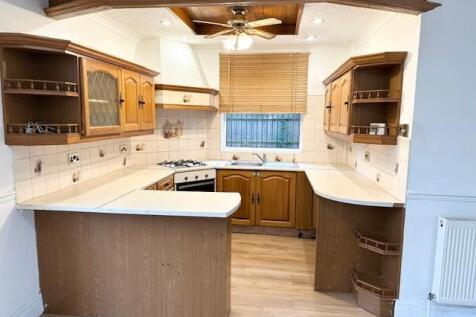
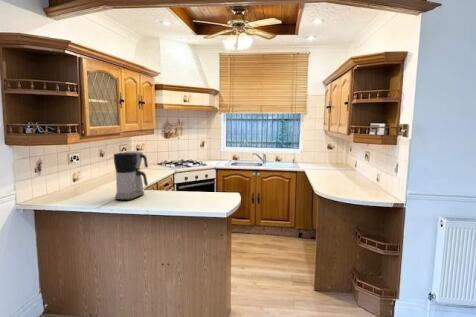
+ coffee maker (131, 174)
